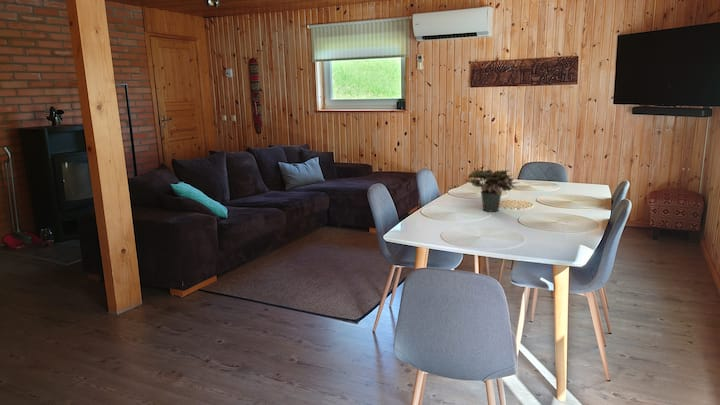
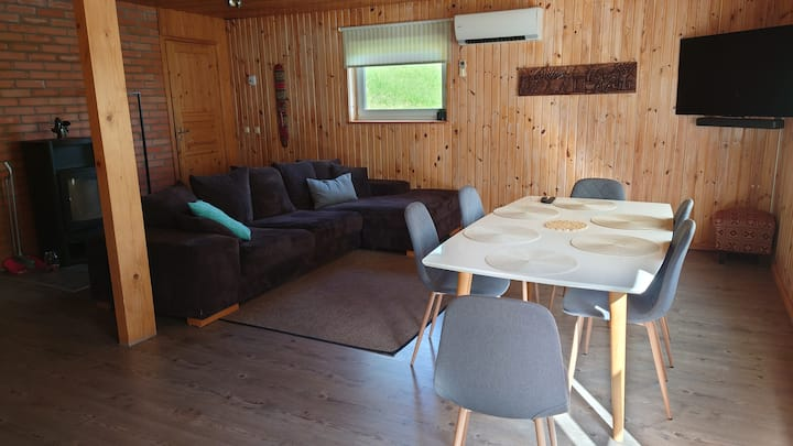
- potted plant (491, 189)
